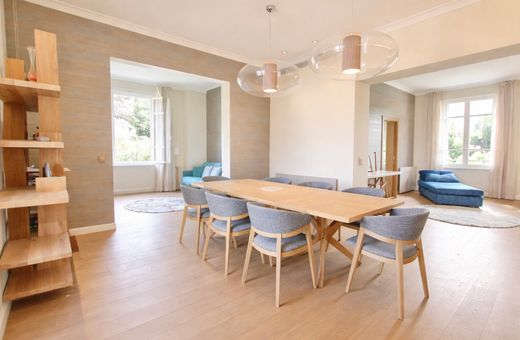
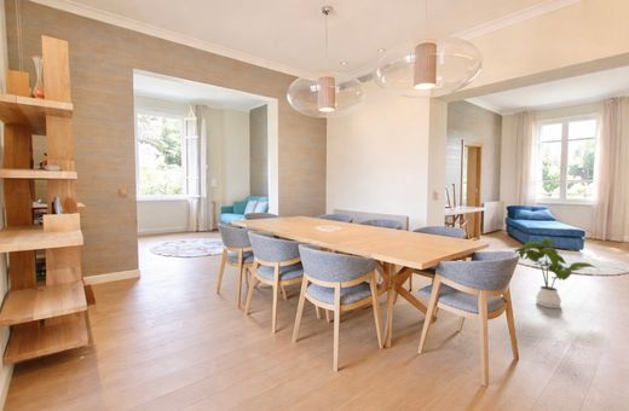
+ house plant (547, 273)
